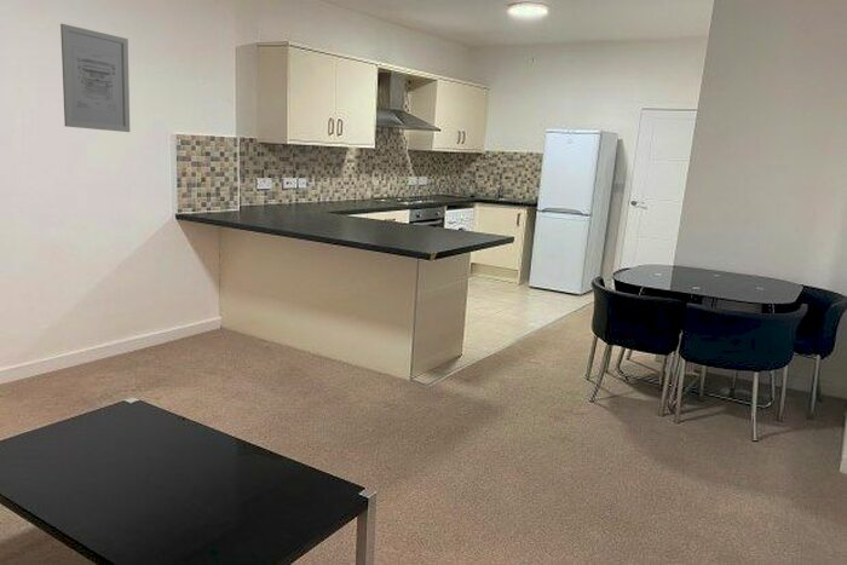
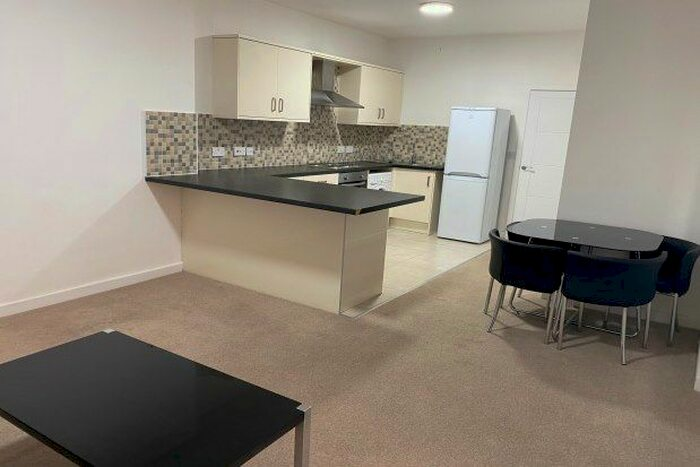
- wall art (97, 81)
